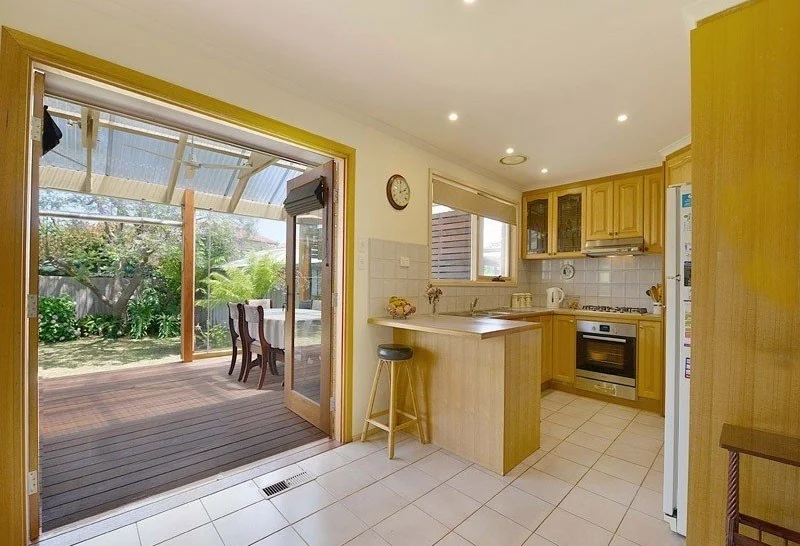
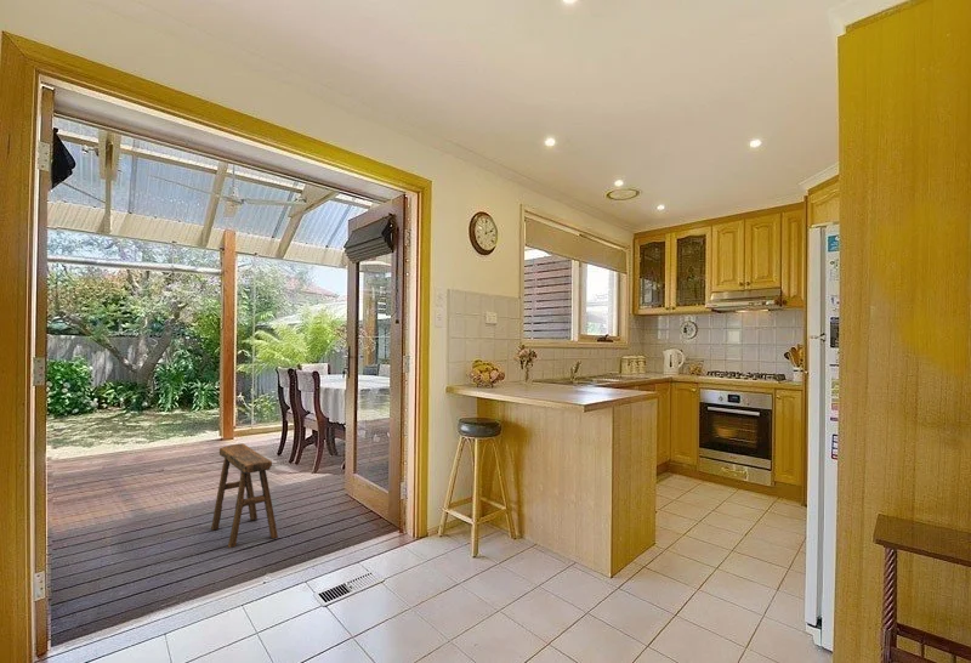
+ stool (244, 491)
